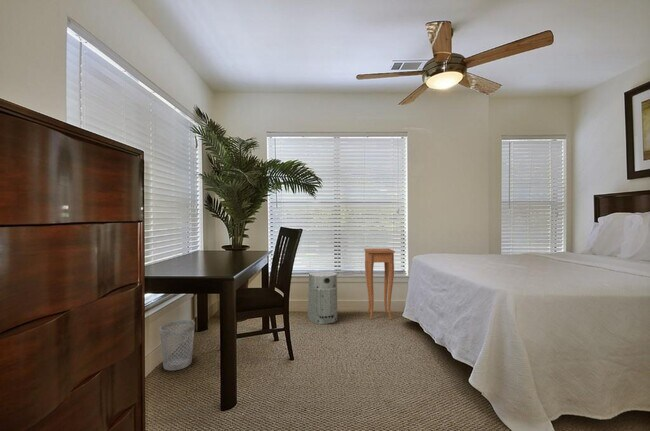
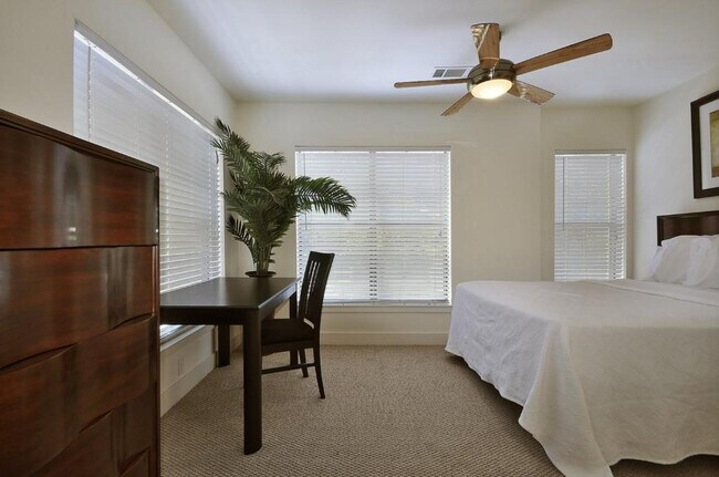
- side table (384, 282)
- wastebasket (177, 344)
- fan (323, 296)
